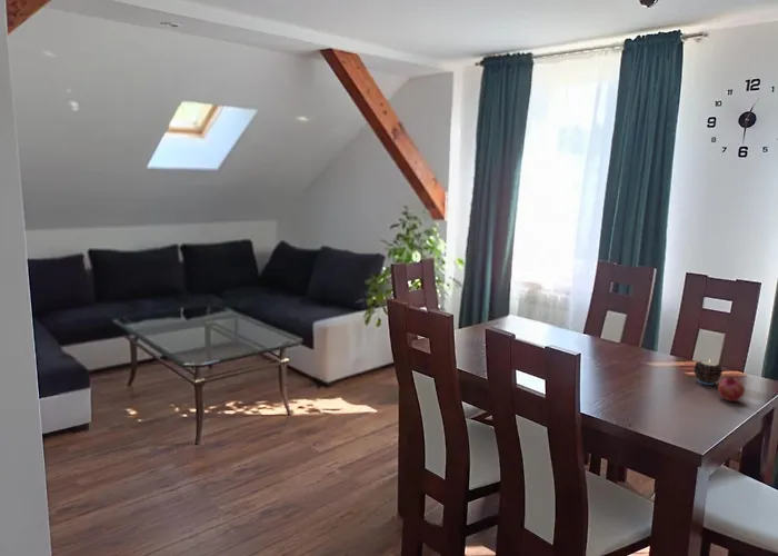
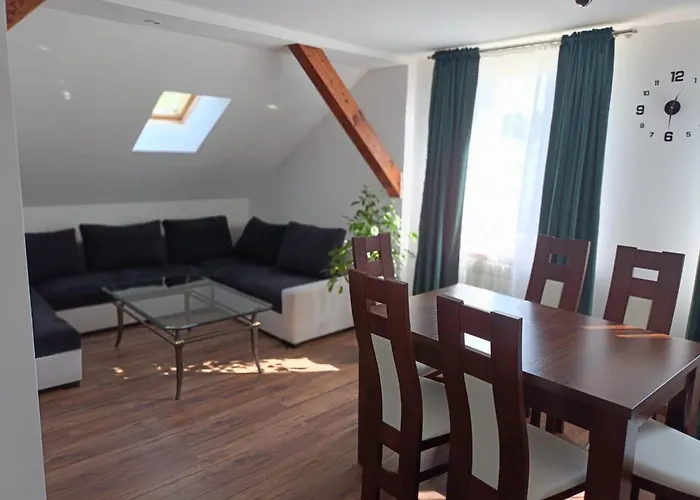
- candle (708, 370)
- fruit (731, 387)
